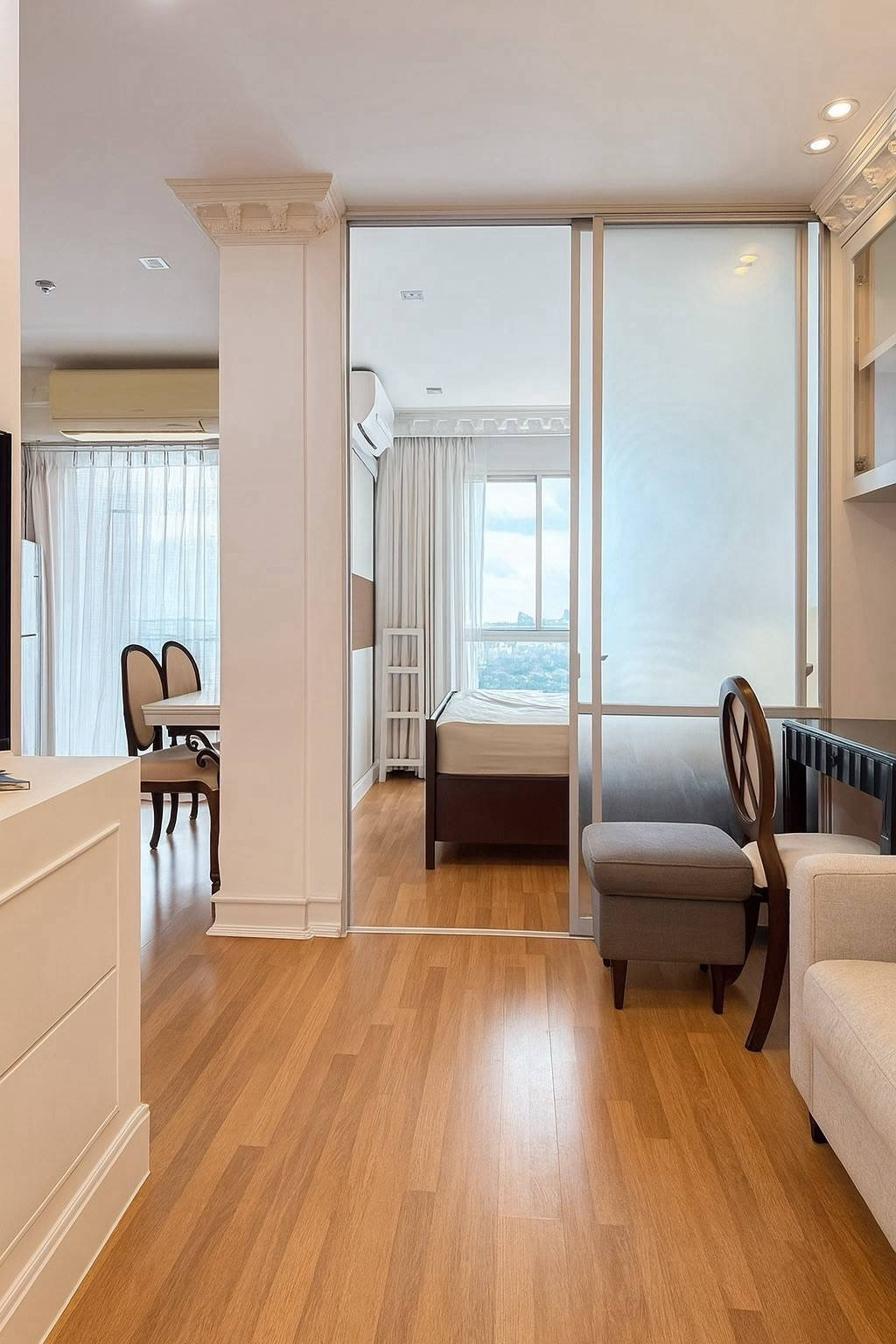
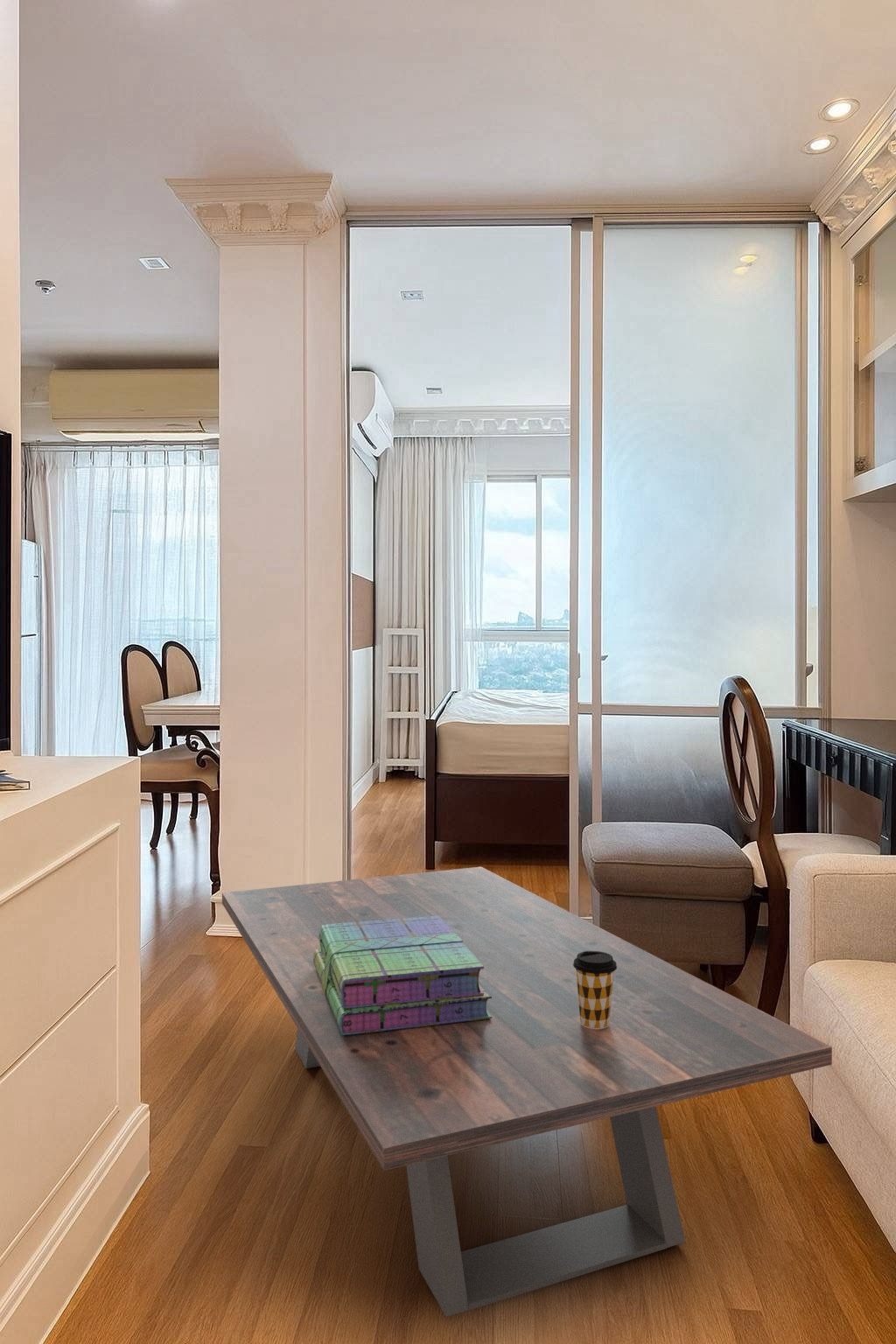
+ coffee table (452, 1039)
+ coffee cup (594, 988)
+ stack of books (396, 966)
